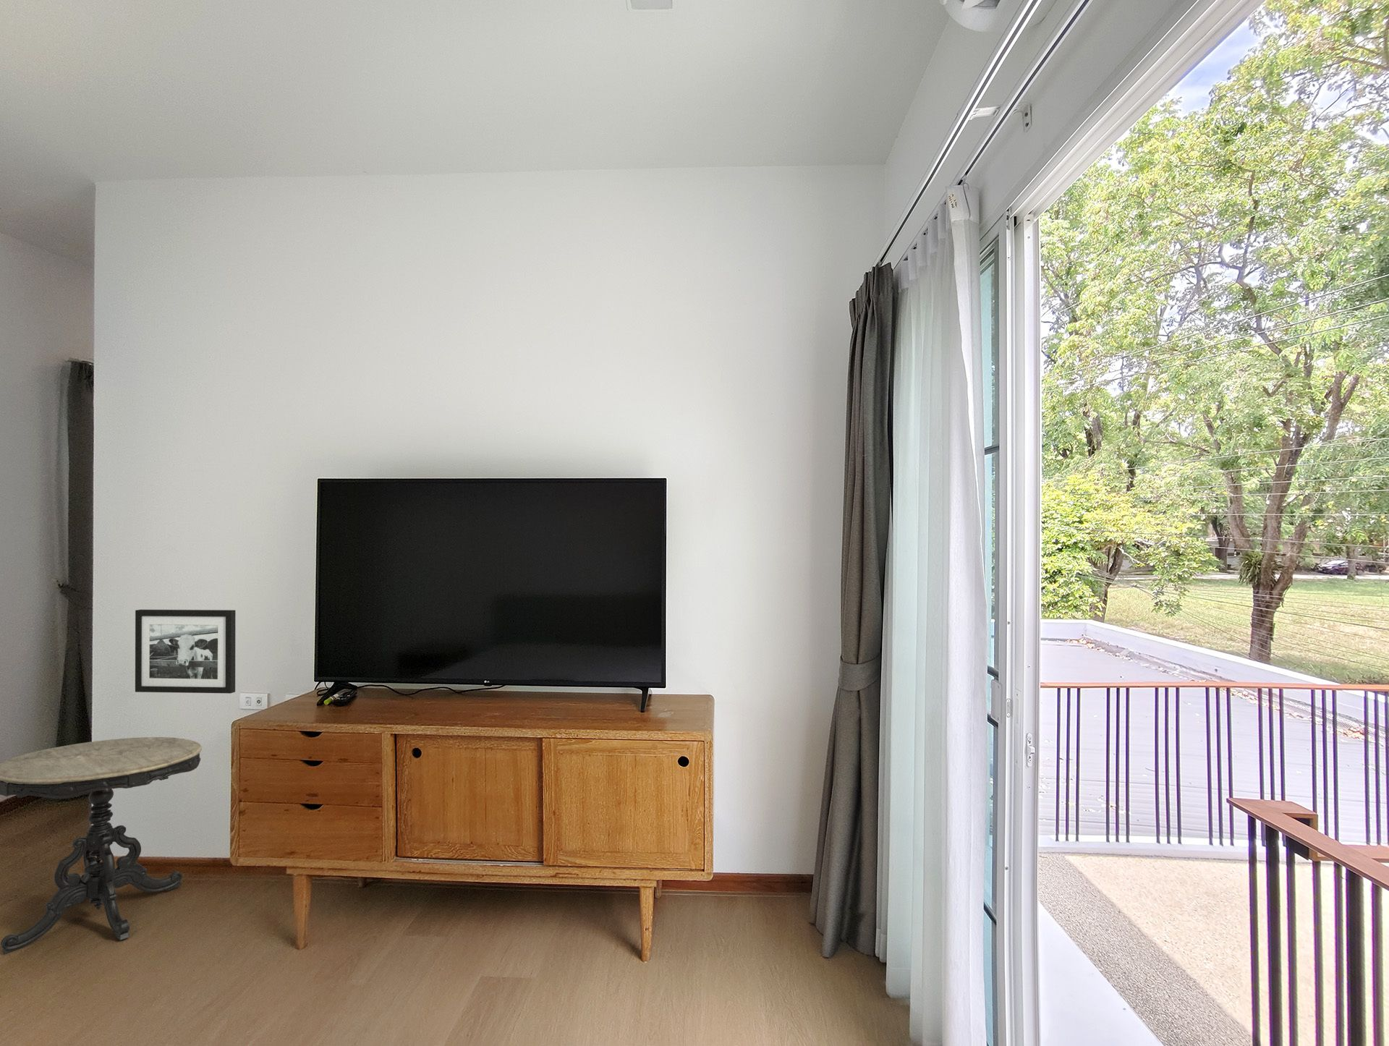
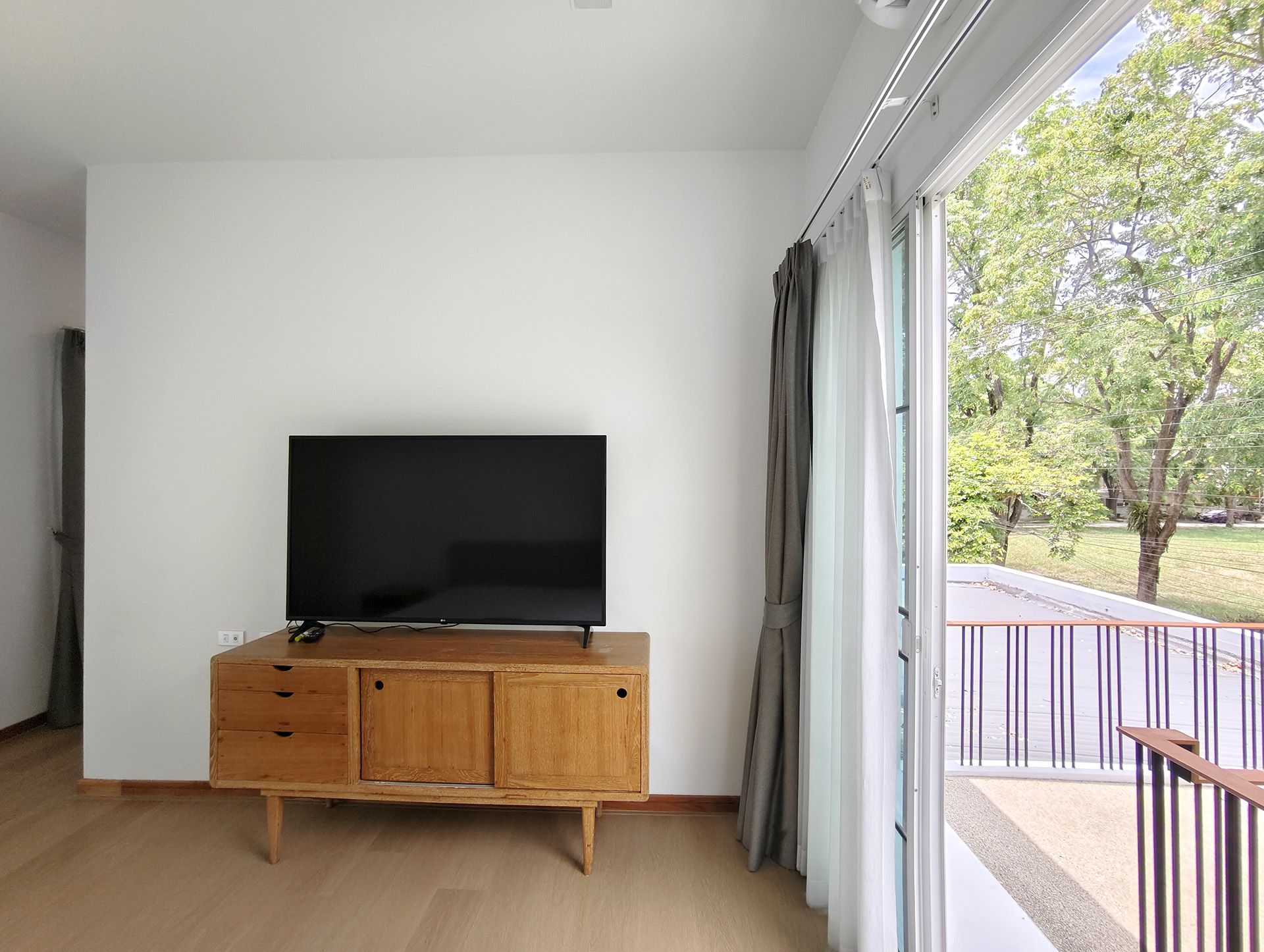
- side table (101, 835)
- picture frame (186, 652)
